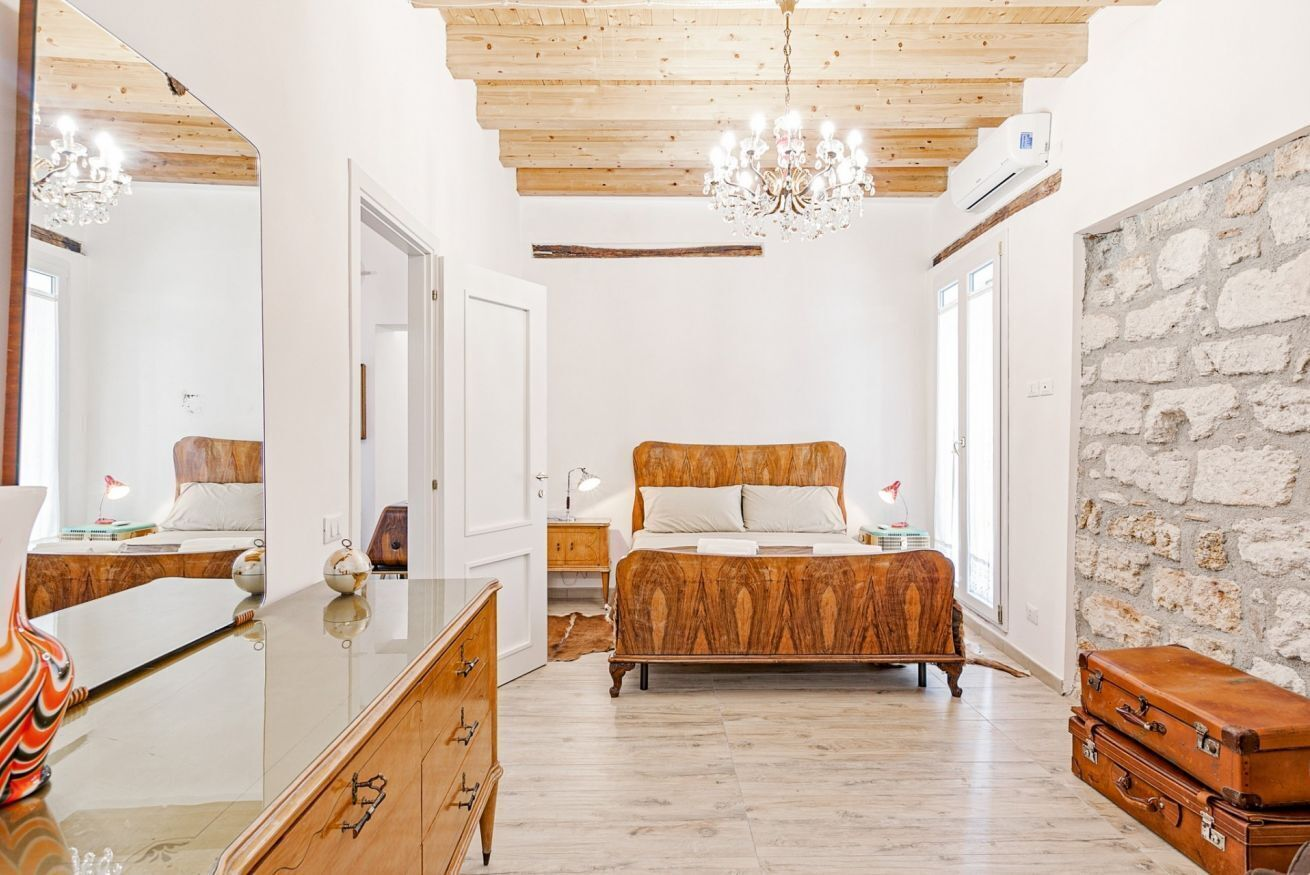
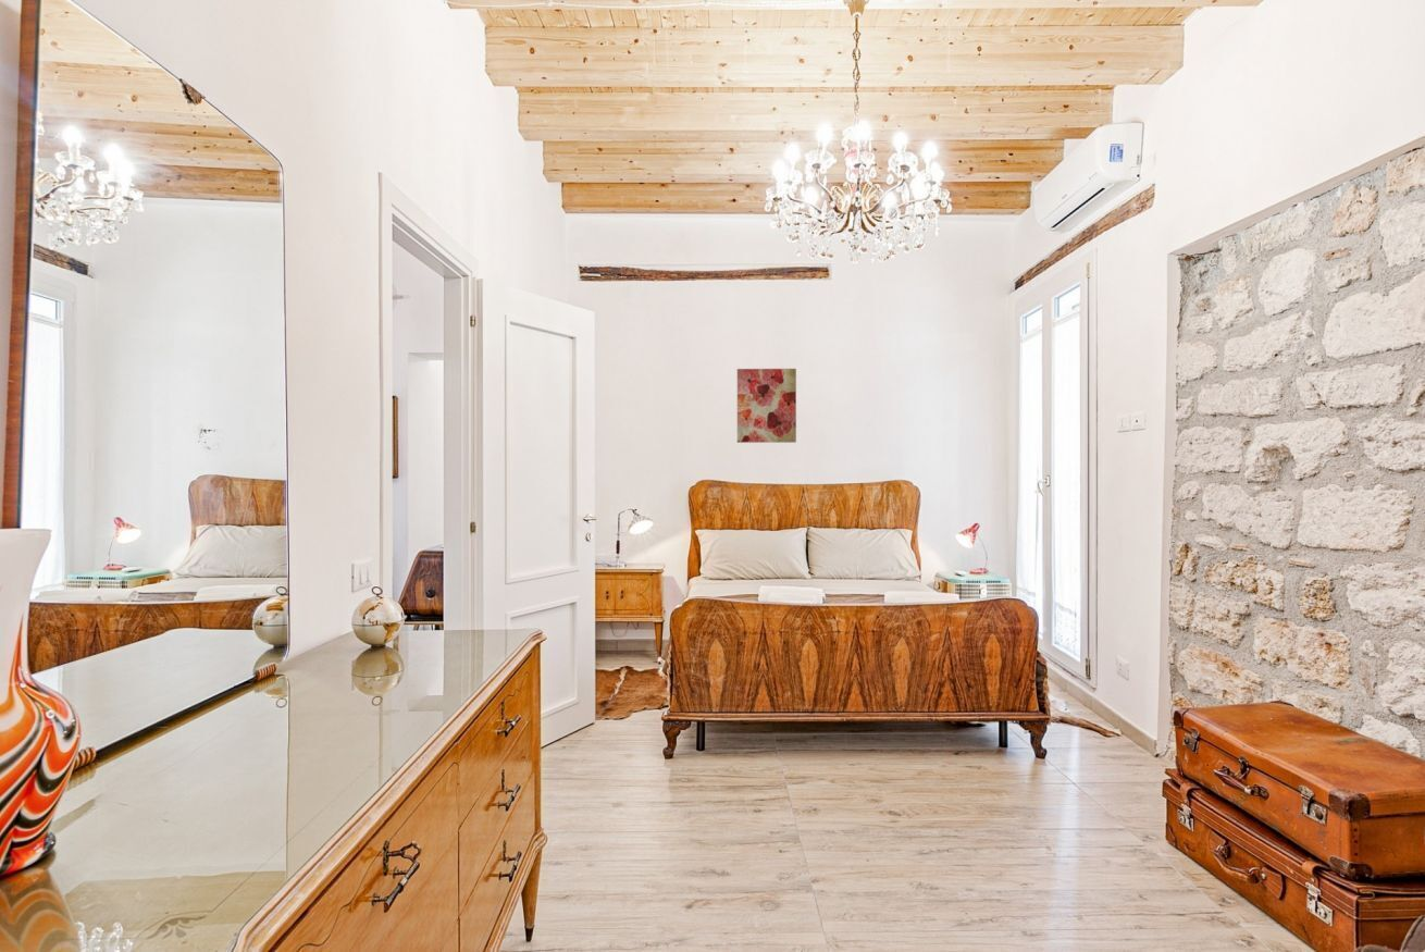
+ wall art (766, 405)
